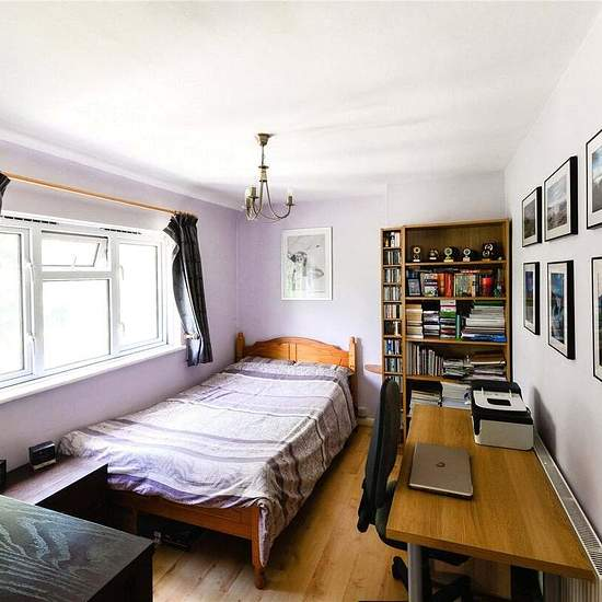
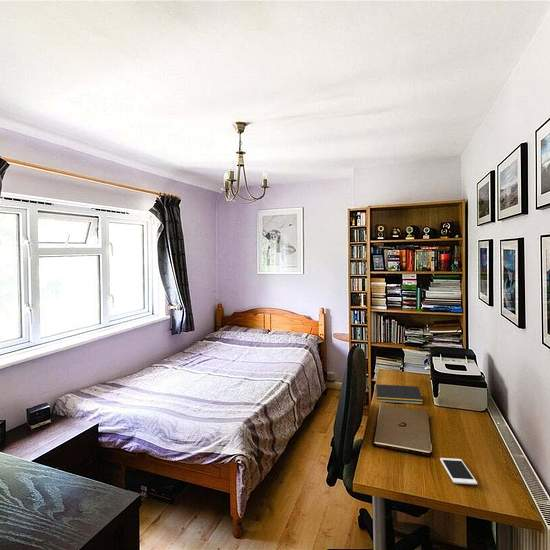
+ cell phone (457, 470)
+ notepad (398, 393)
